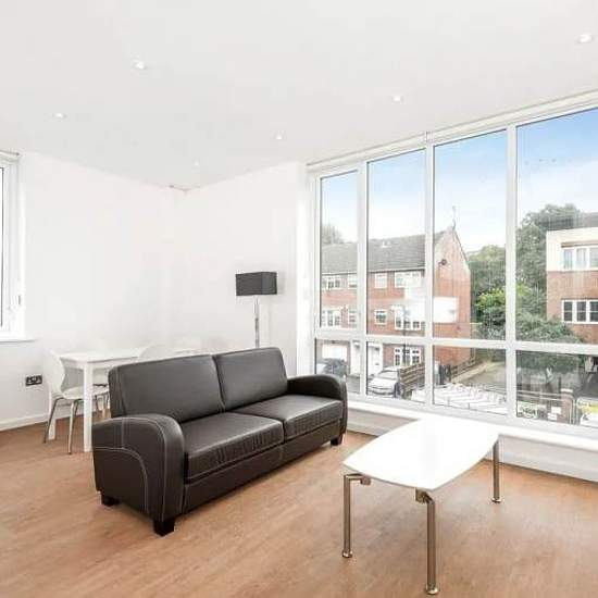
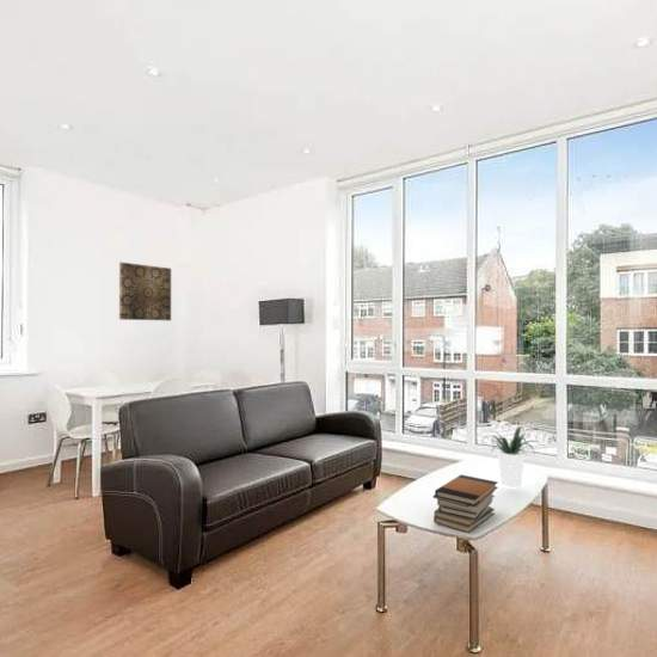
+ book stack (466, 502)
+ potted plant (511, 456)
+ wall art (146, 293)
